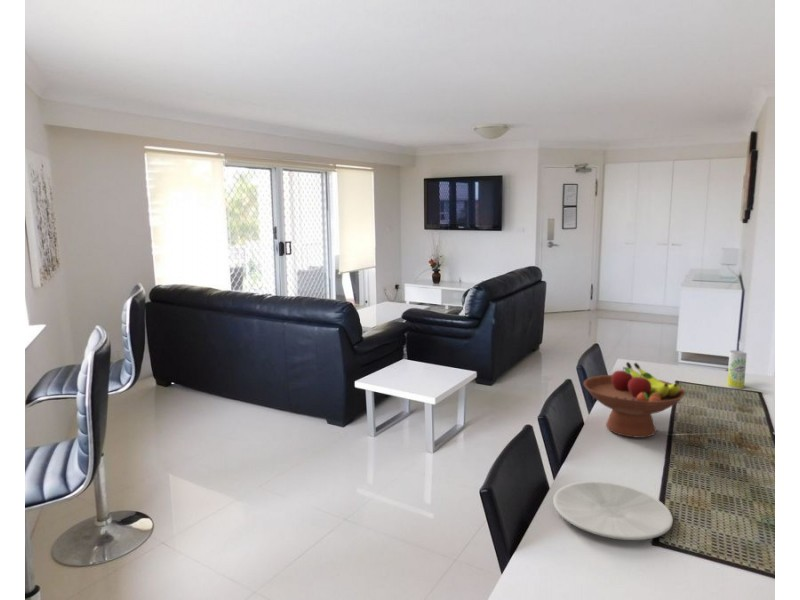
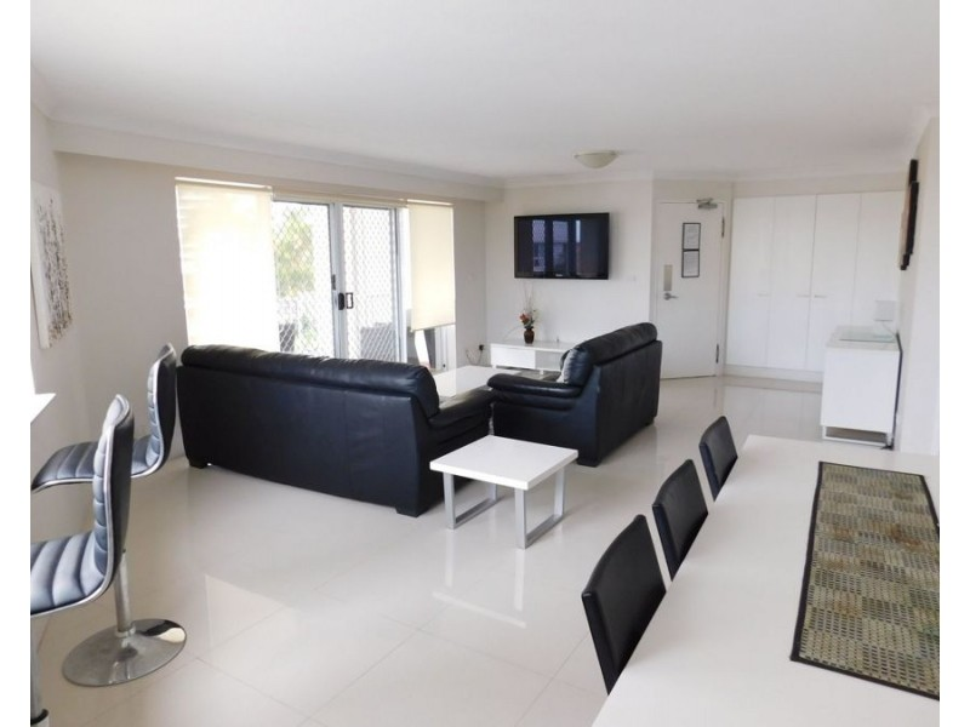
- beverage can (736, 369)
- fruit bowl (631, 400)
- plate (610, 509)
